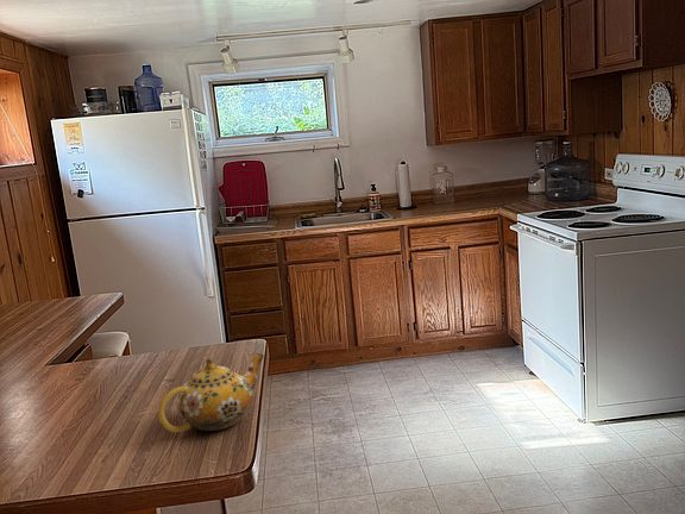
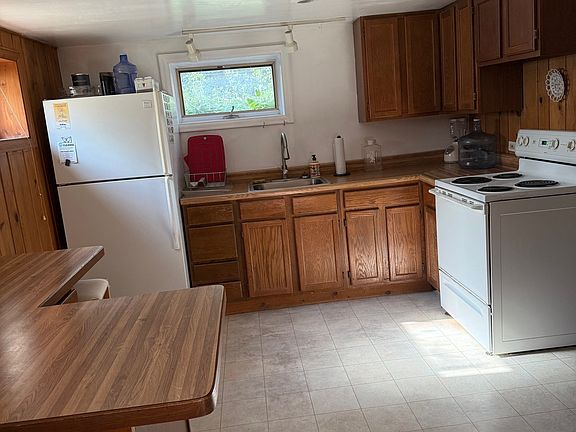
- teapot (214, 389)
